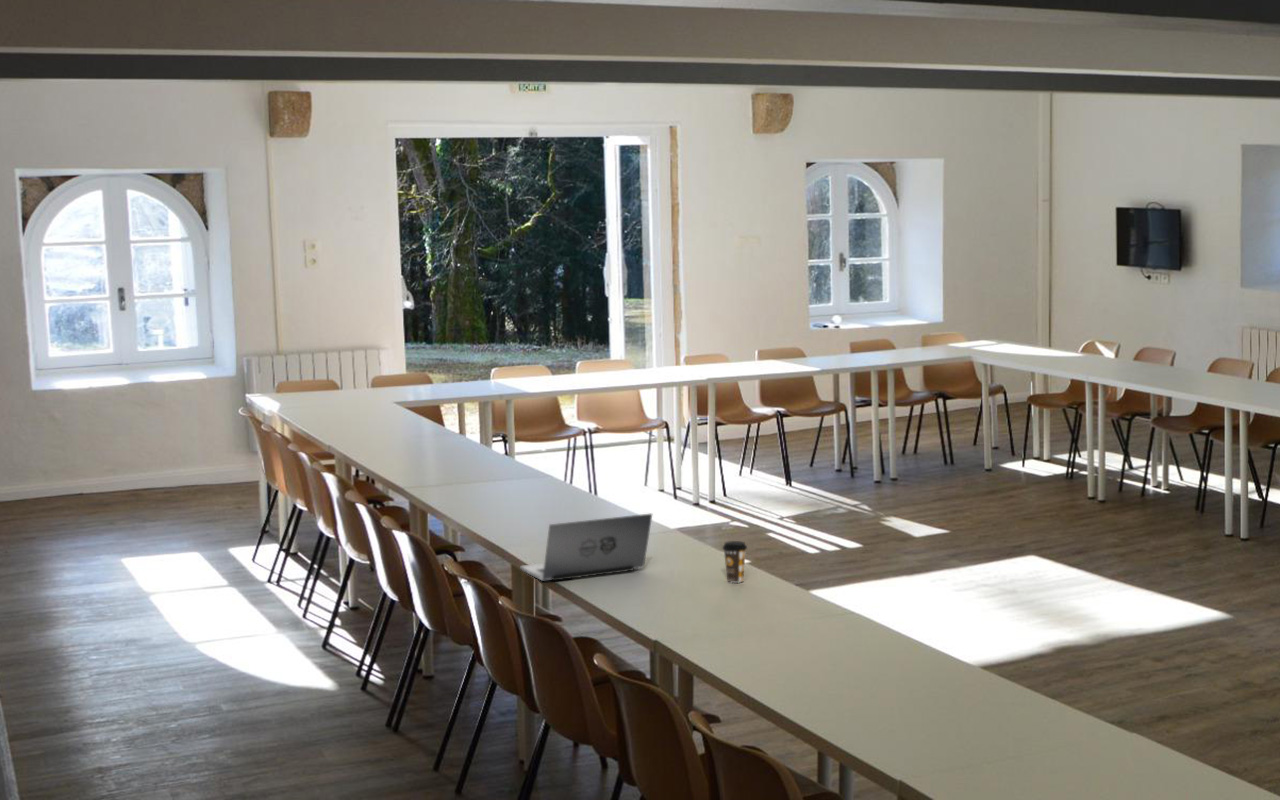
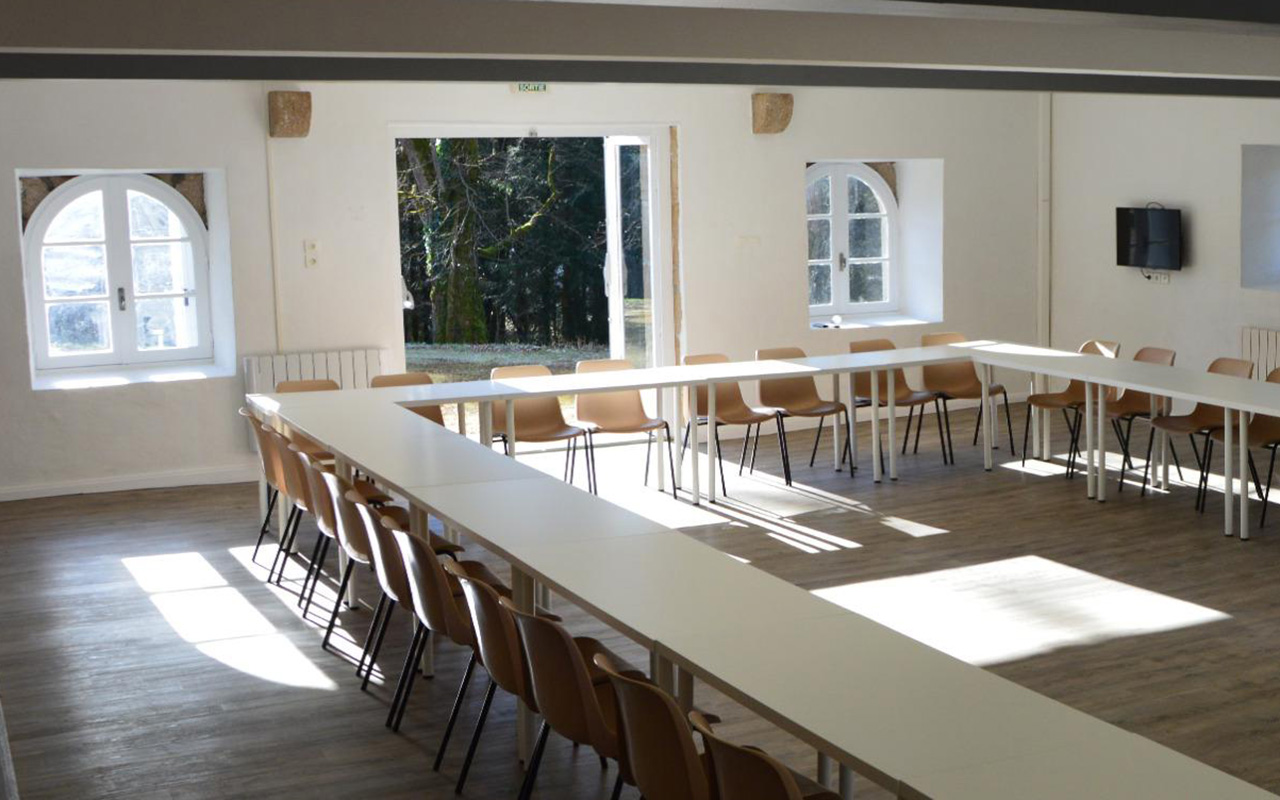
- coffee cup (735, 562)
- laptop (585, 542)
